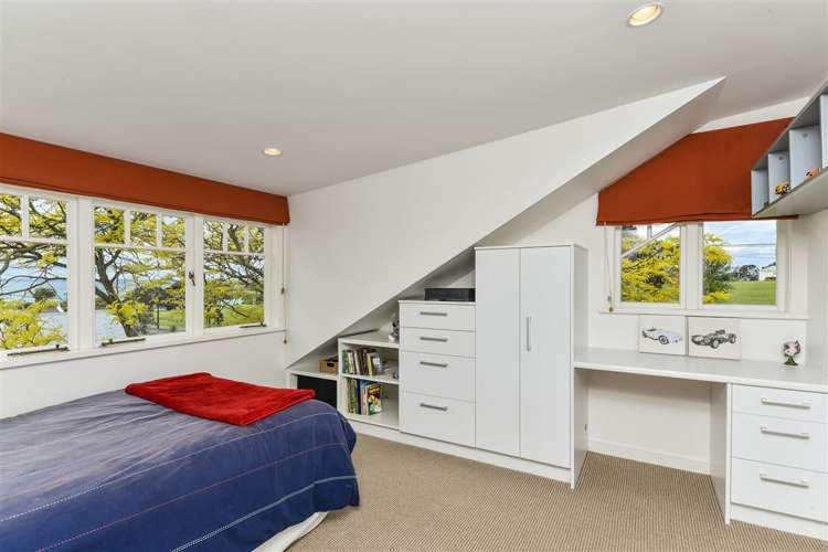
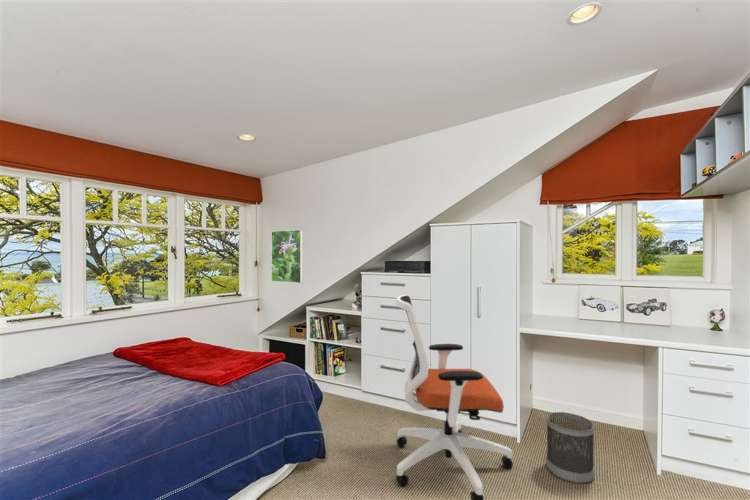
+ wastebasket (569, 445)
+ office chair (453, 381)
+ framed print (286, 256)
